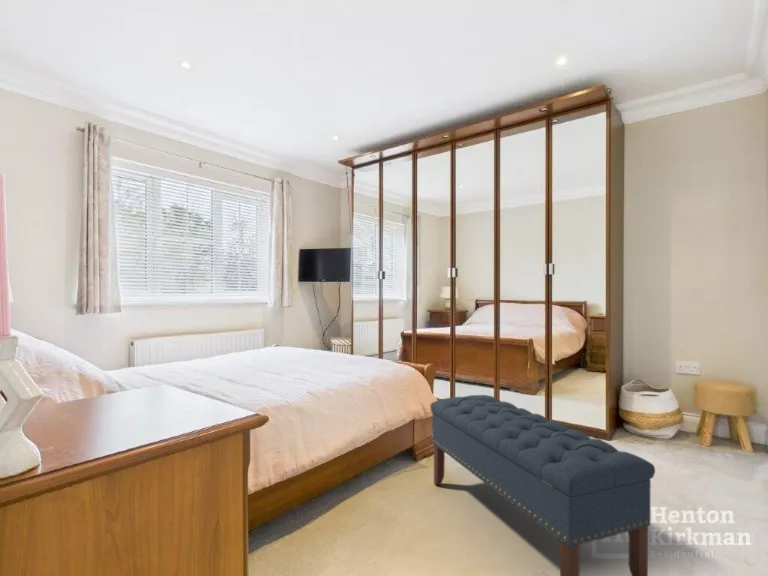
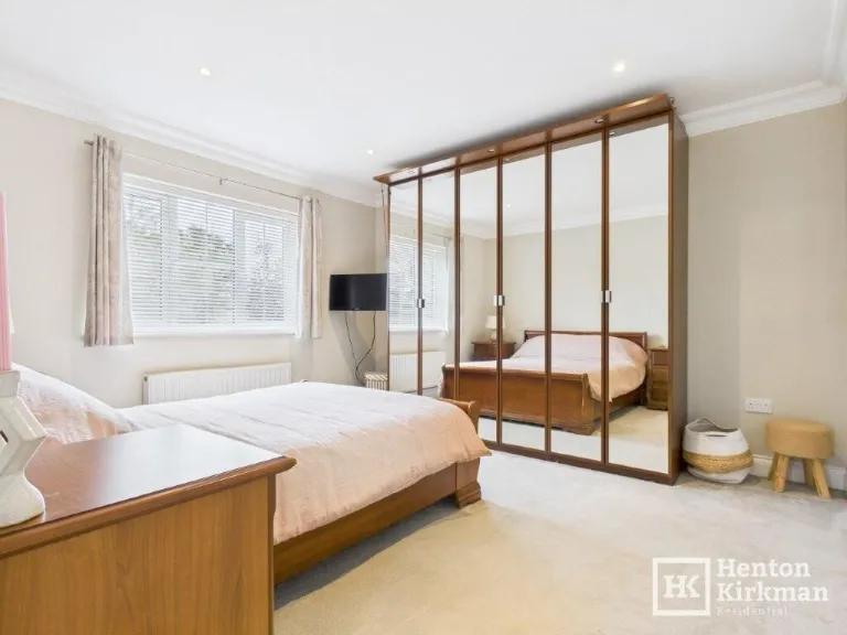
- bench (518, 471)
